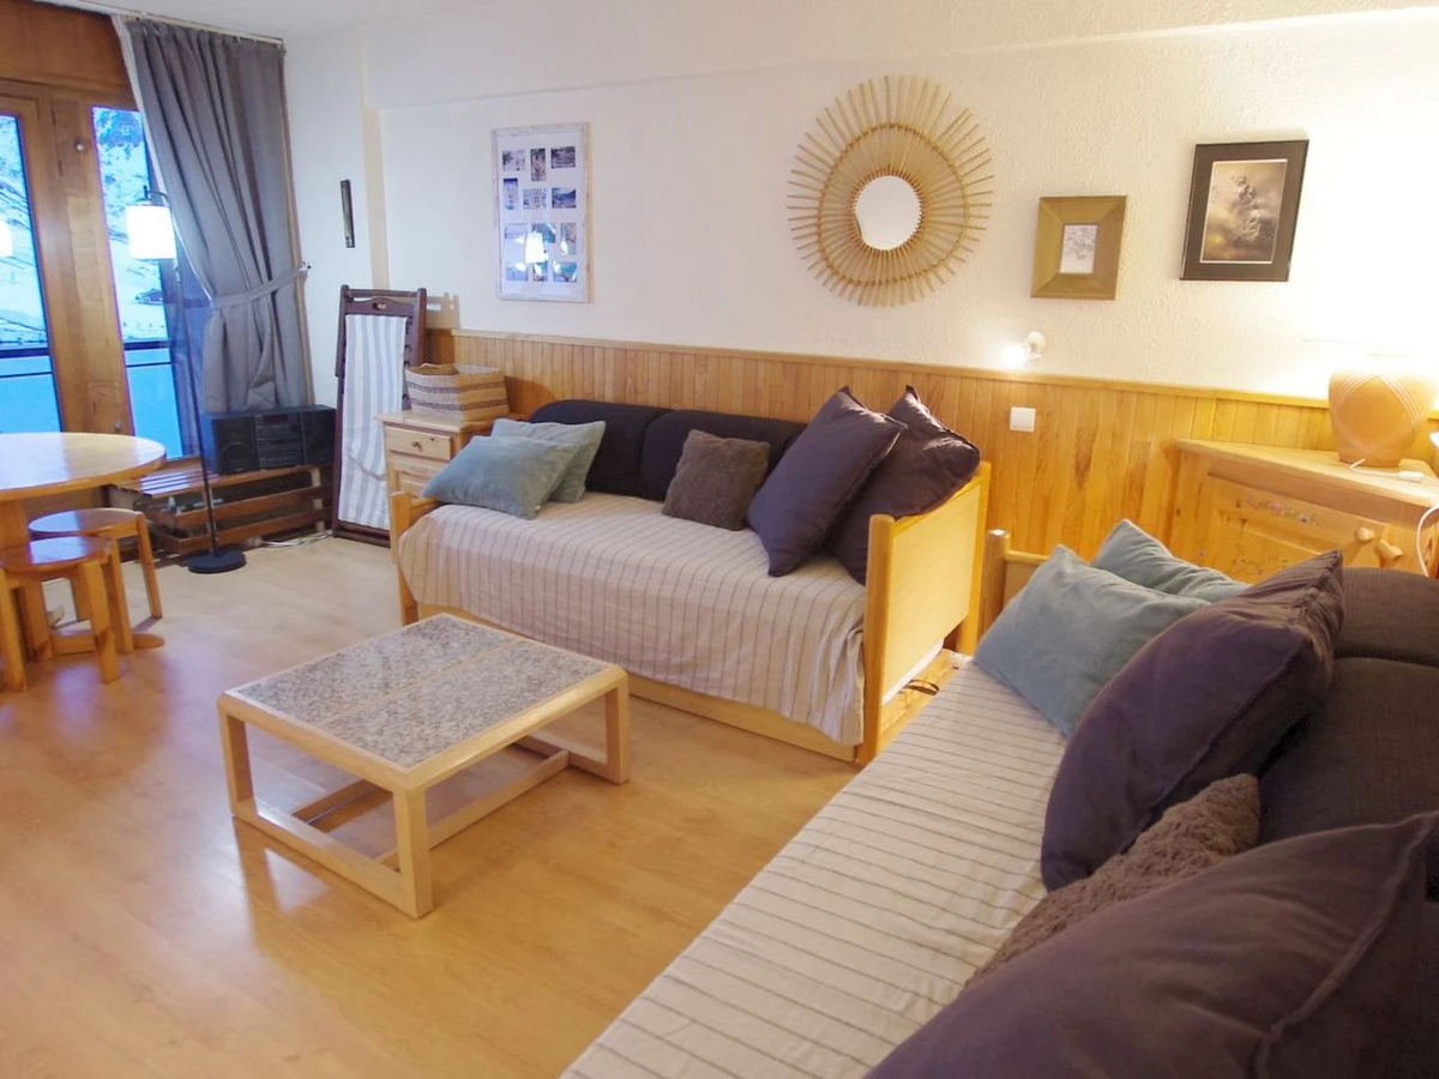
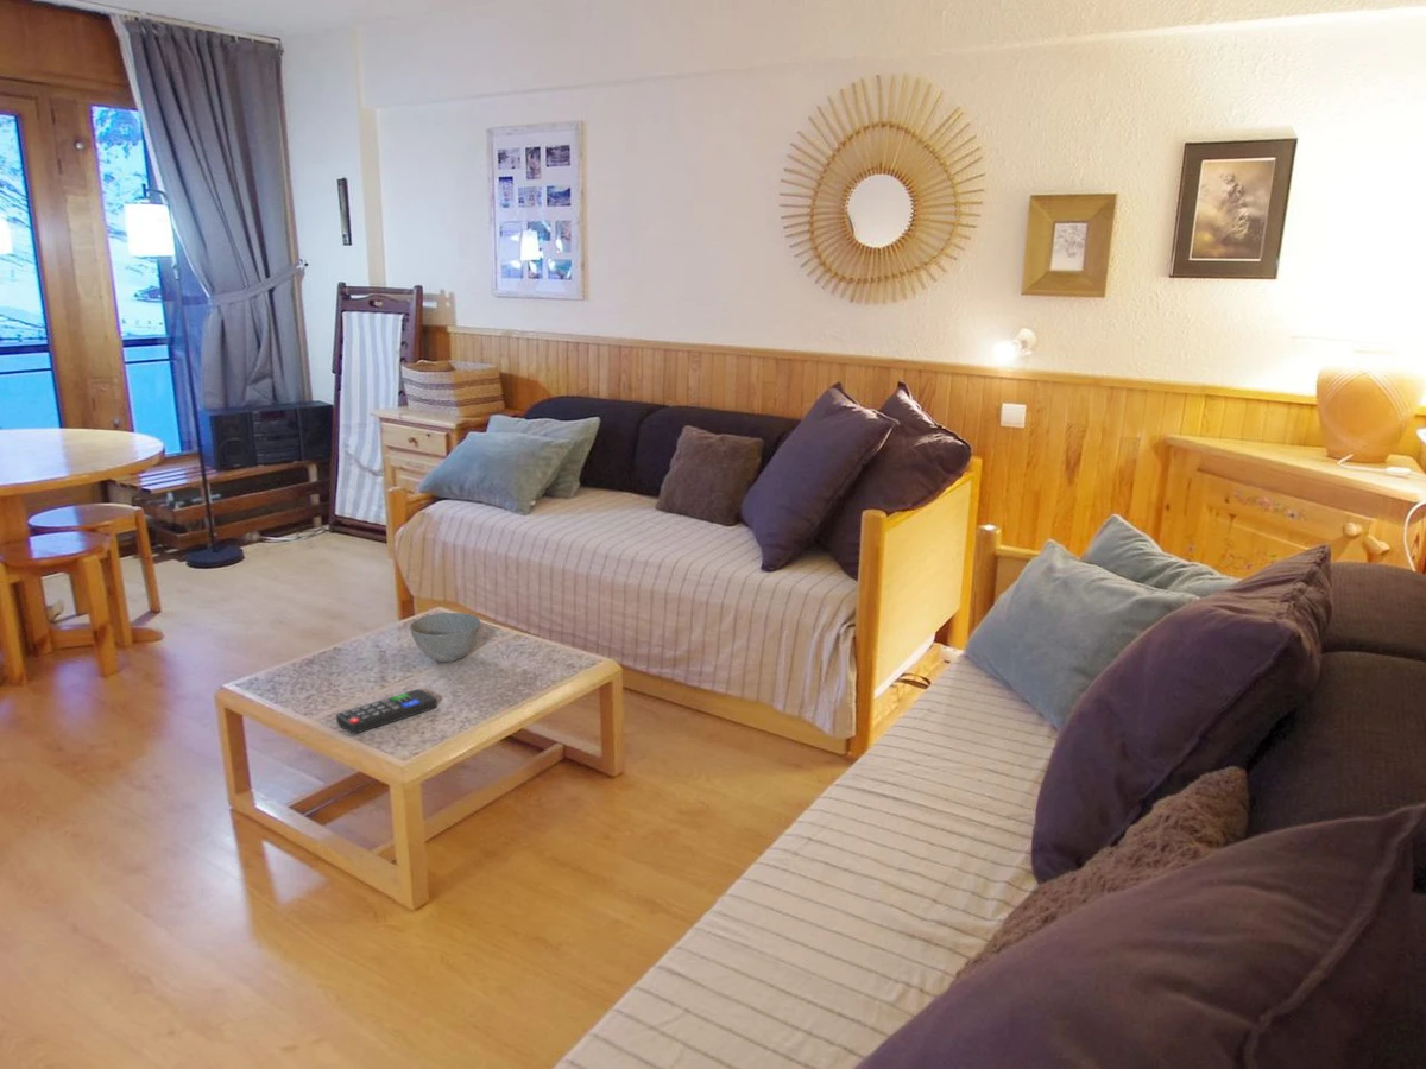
+ remote control (387, 709)
+ bowl (446, 640)
